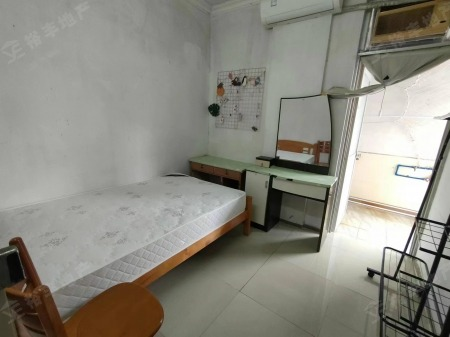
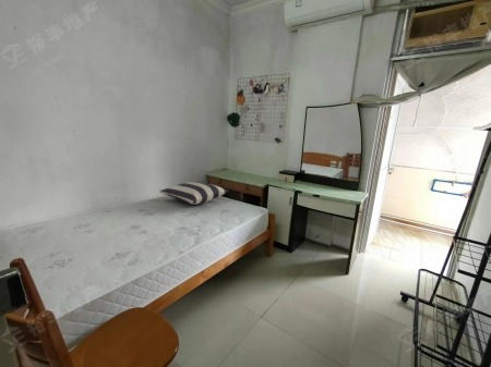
+ pillow (194, 192)
